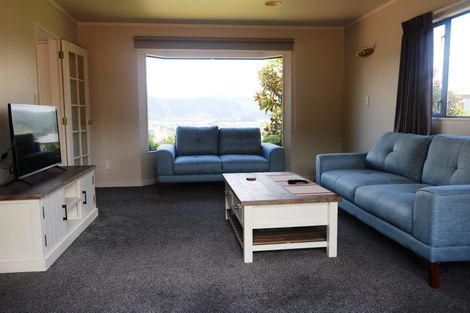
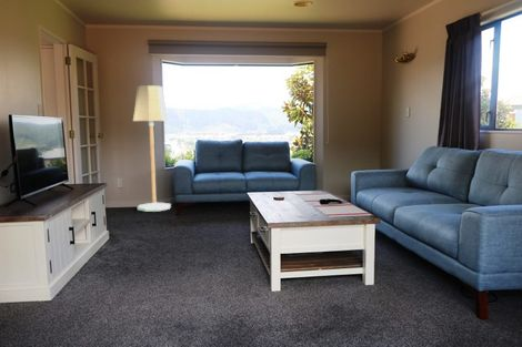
+ floor lamp (151, 147)
